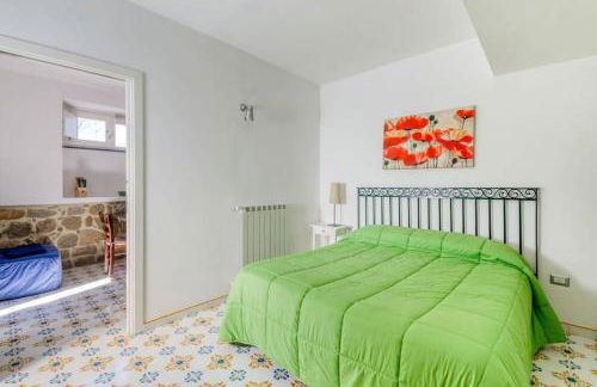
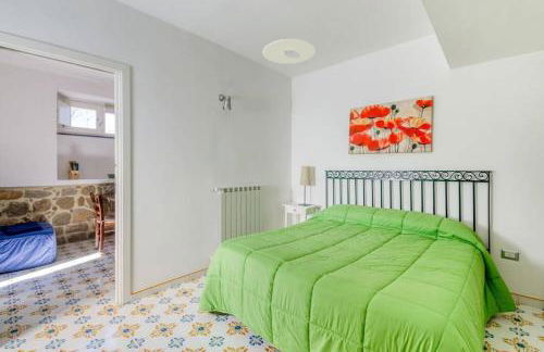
+ ceiling light (288, 50)
